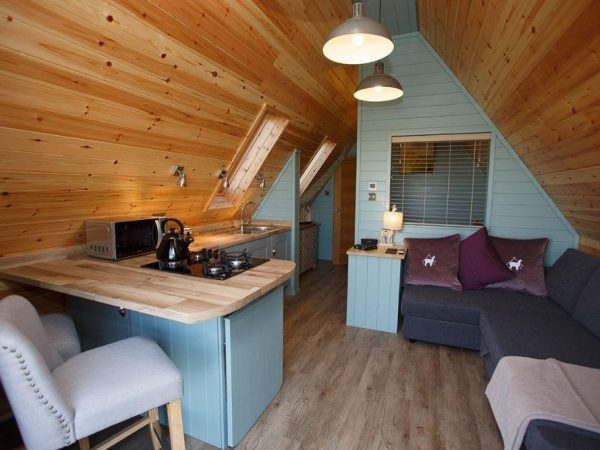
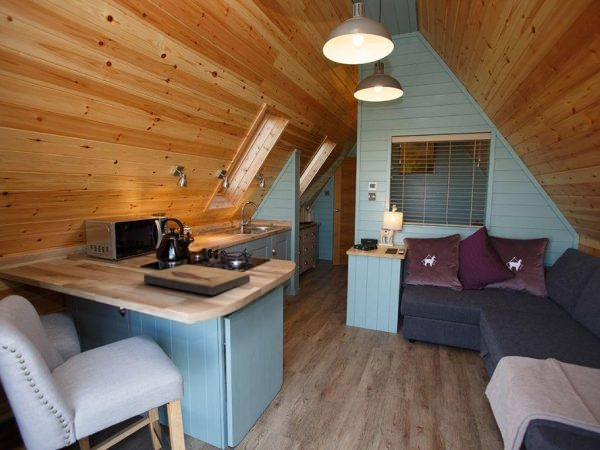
+ fish fossil (197, 277)
